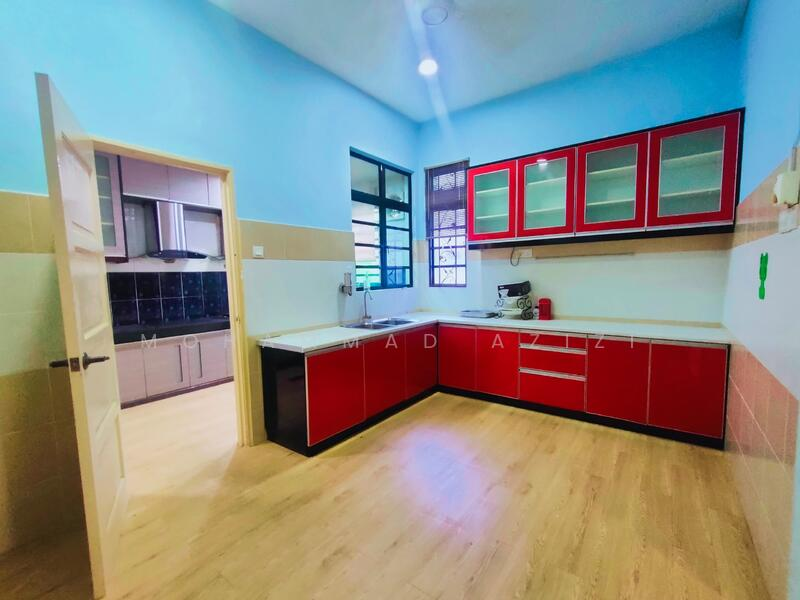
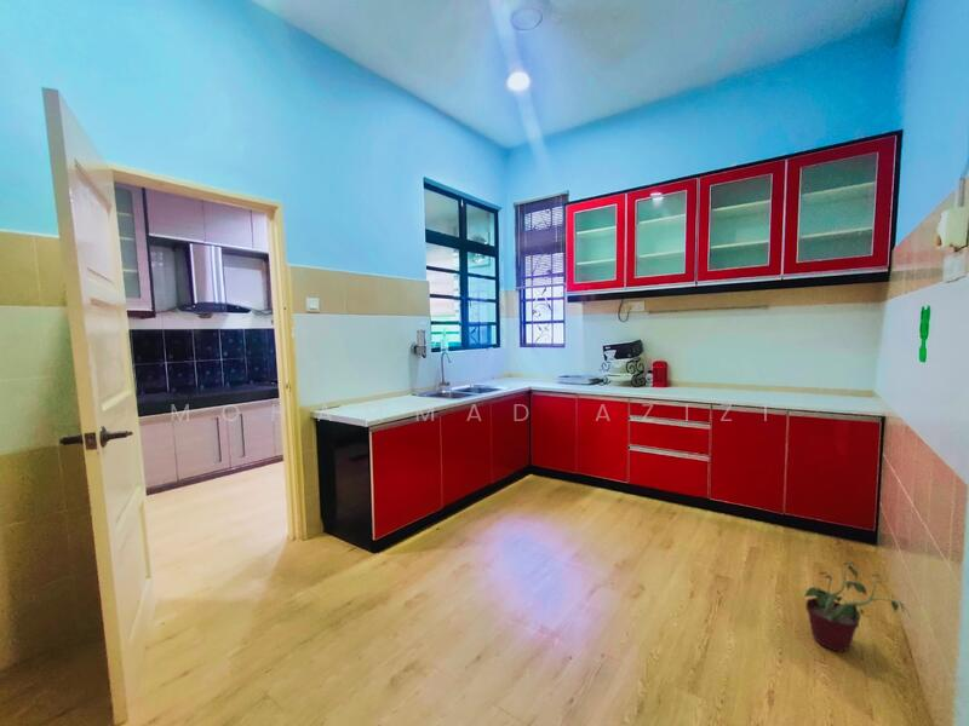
+ potted plant (854, 607)
